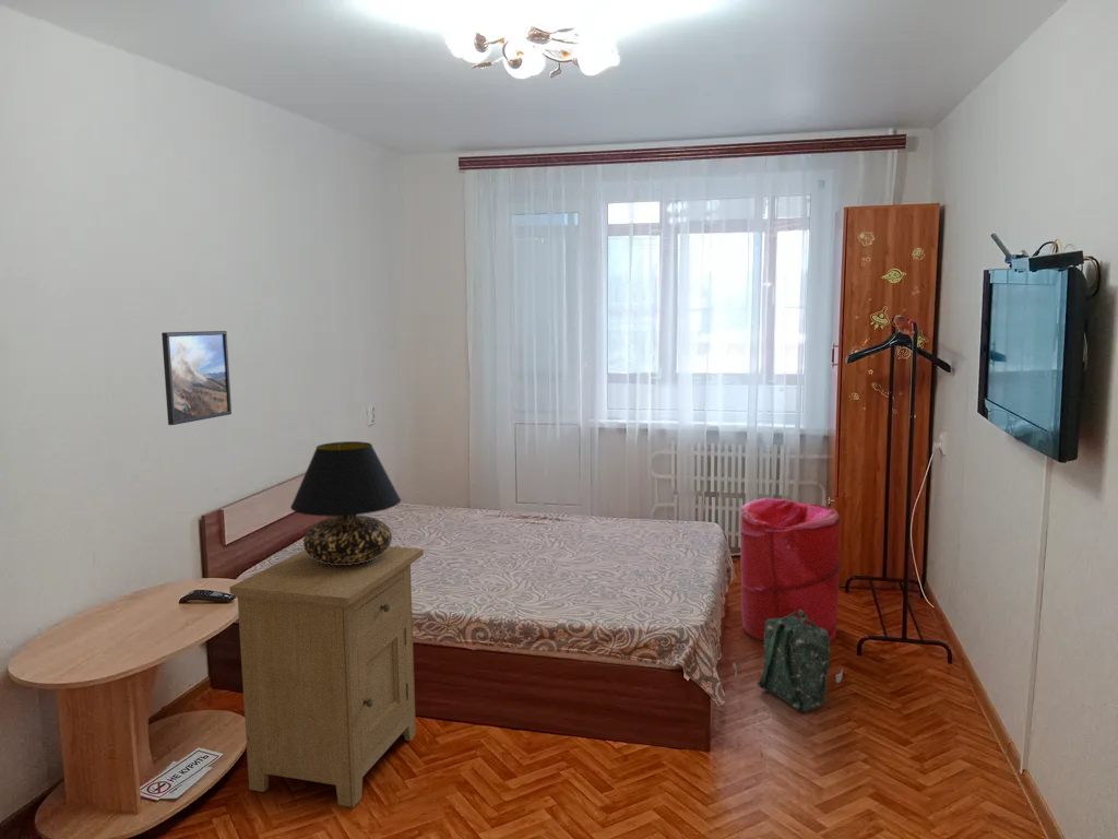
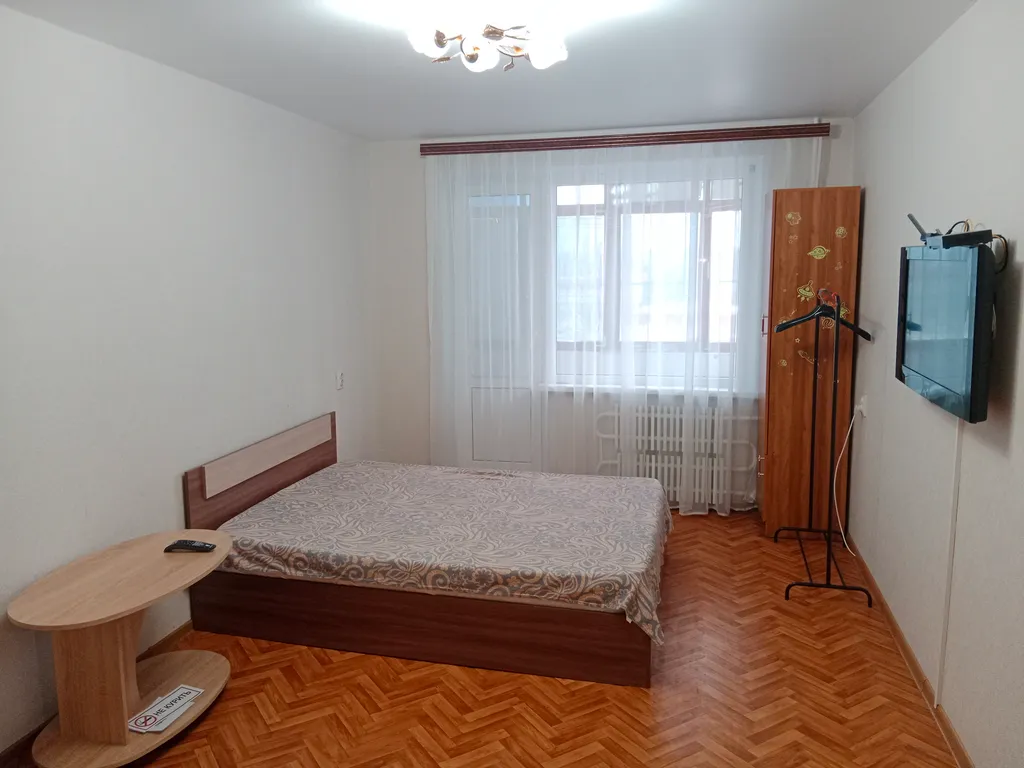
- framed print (199, 376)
- table lamp (346, 503)
- nightstand (337, 665)
- laundry hamper (788, 568)
- backpack (795, 647)
